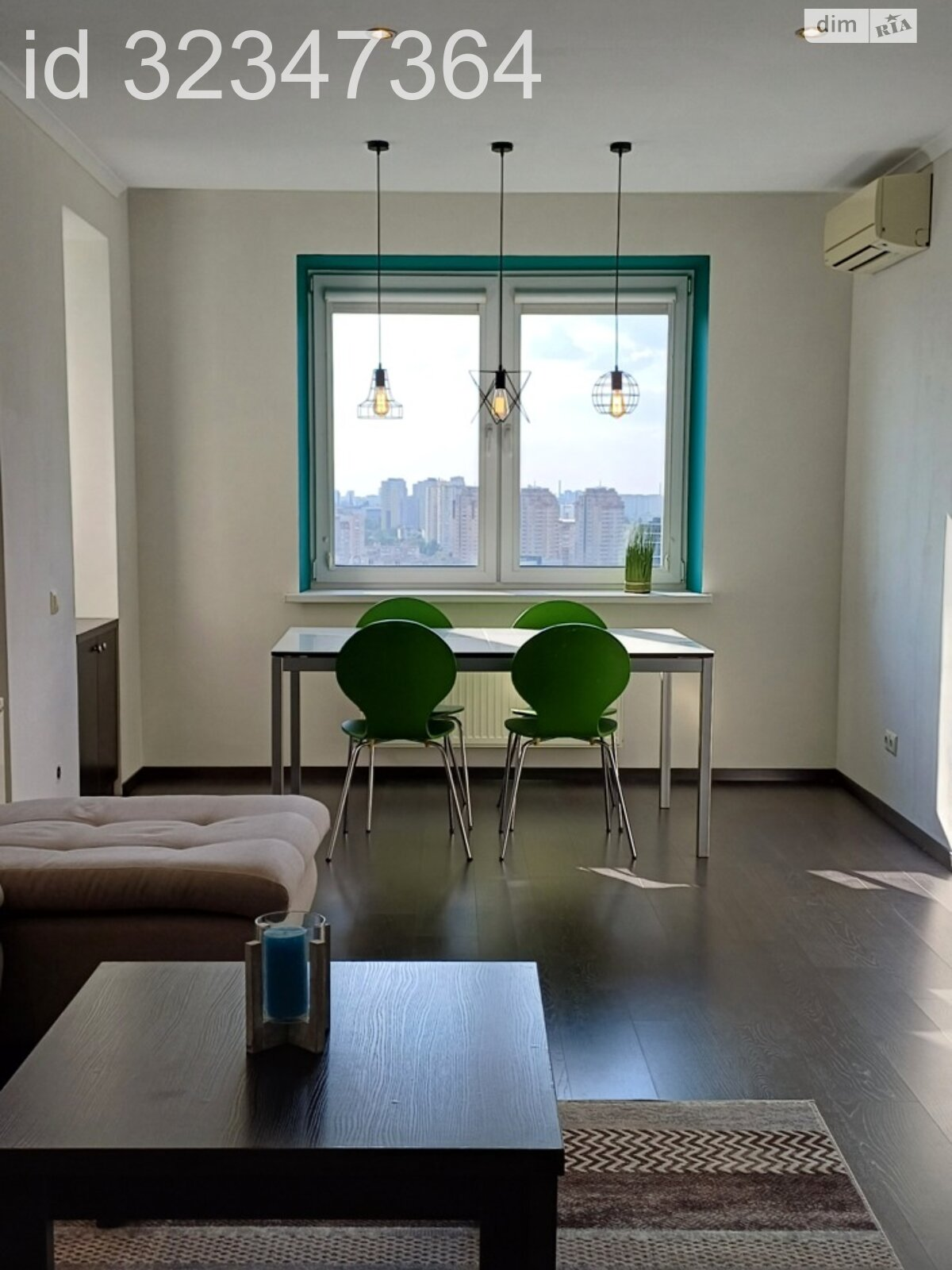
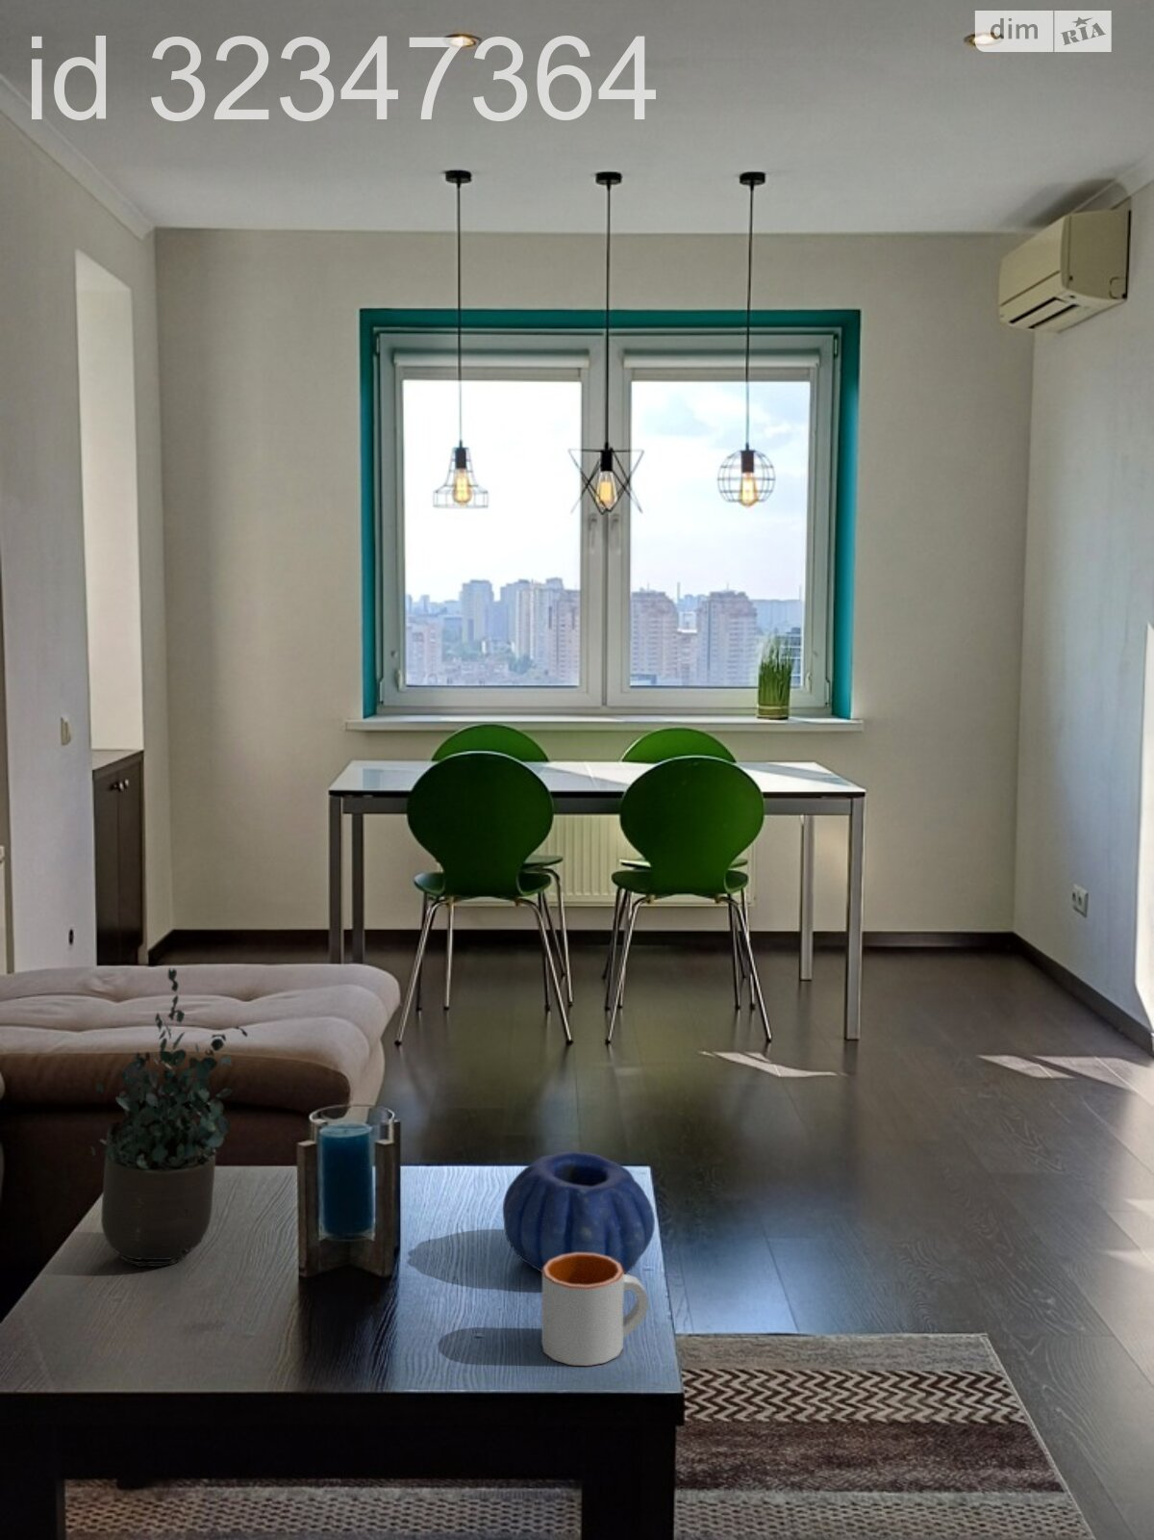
+ mug (594, 1307)
+ potted plant (168, 1120)
+ decorative bowl (577, 1213)
